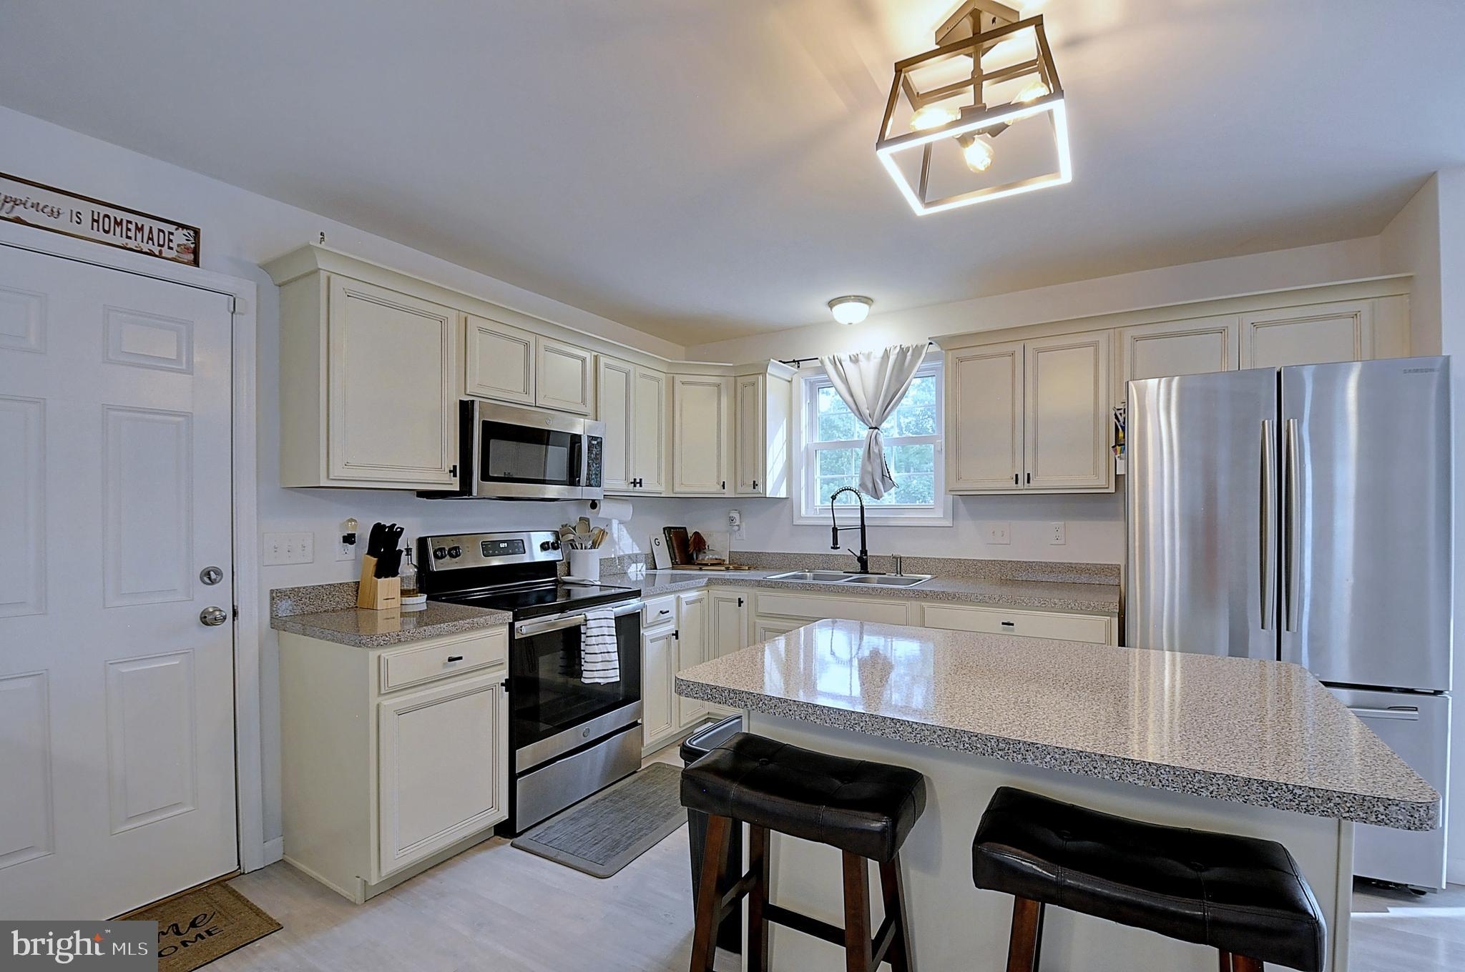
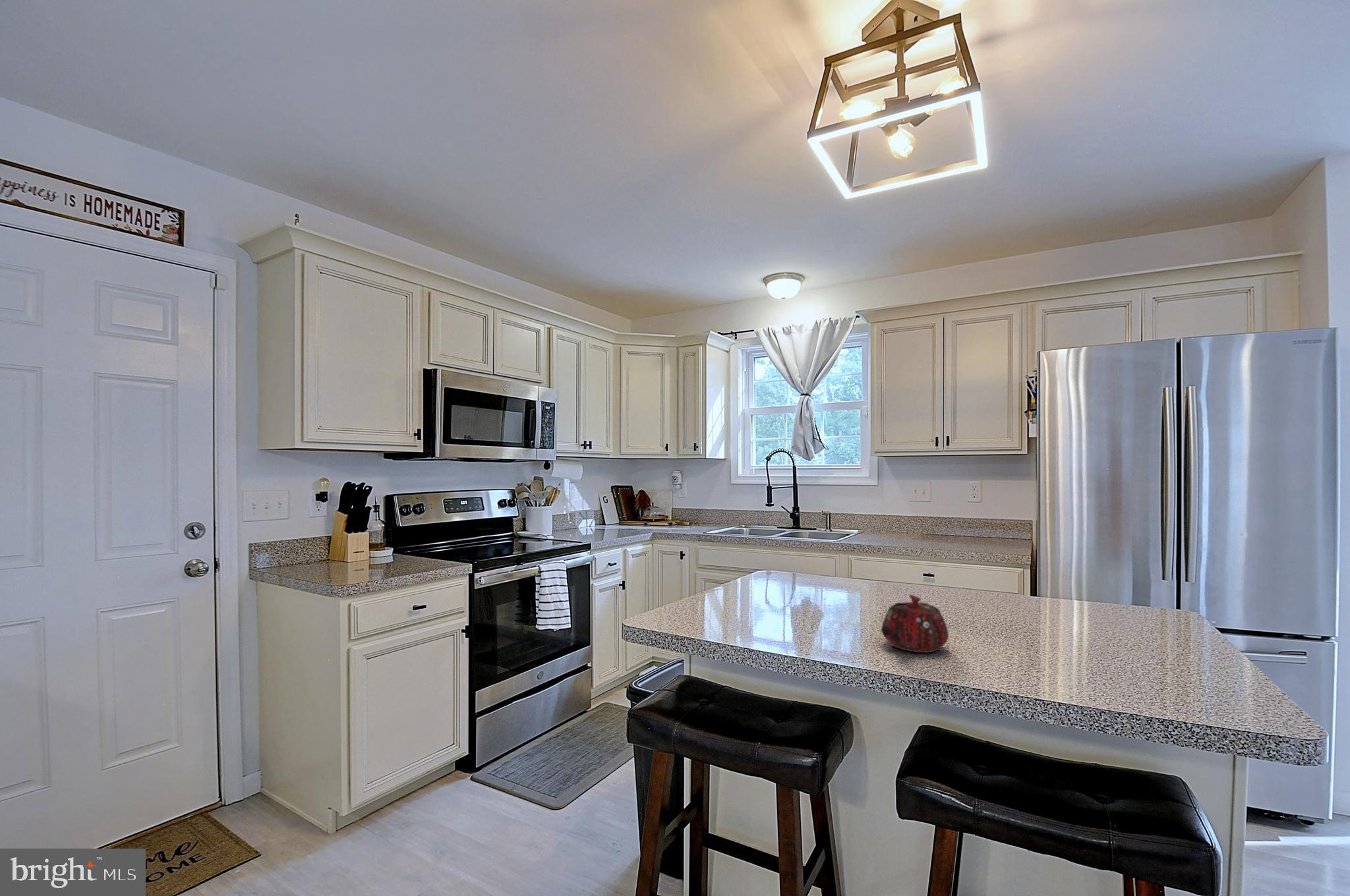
+ teapot (914, 621)
